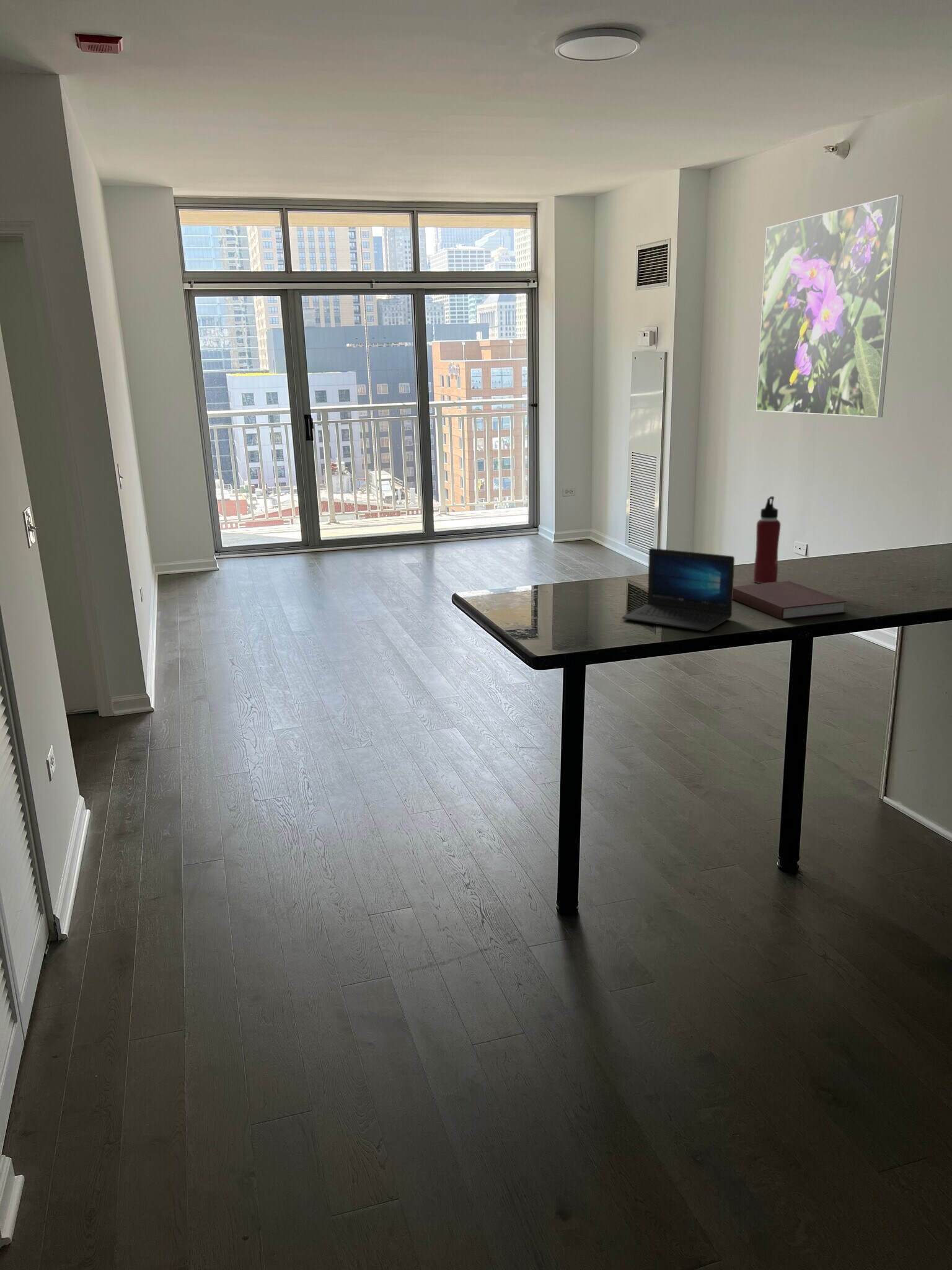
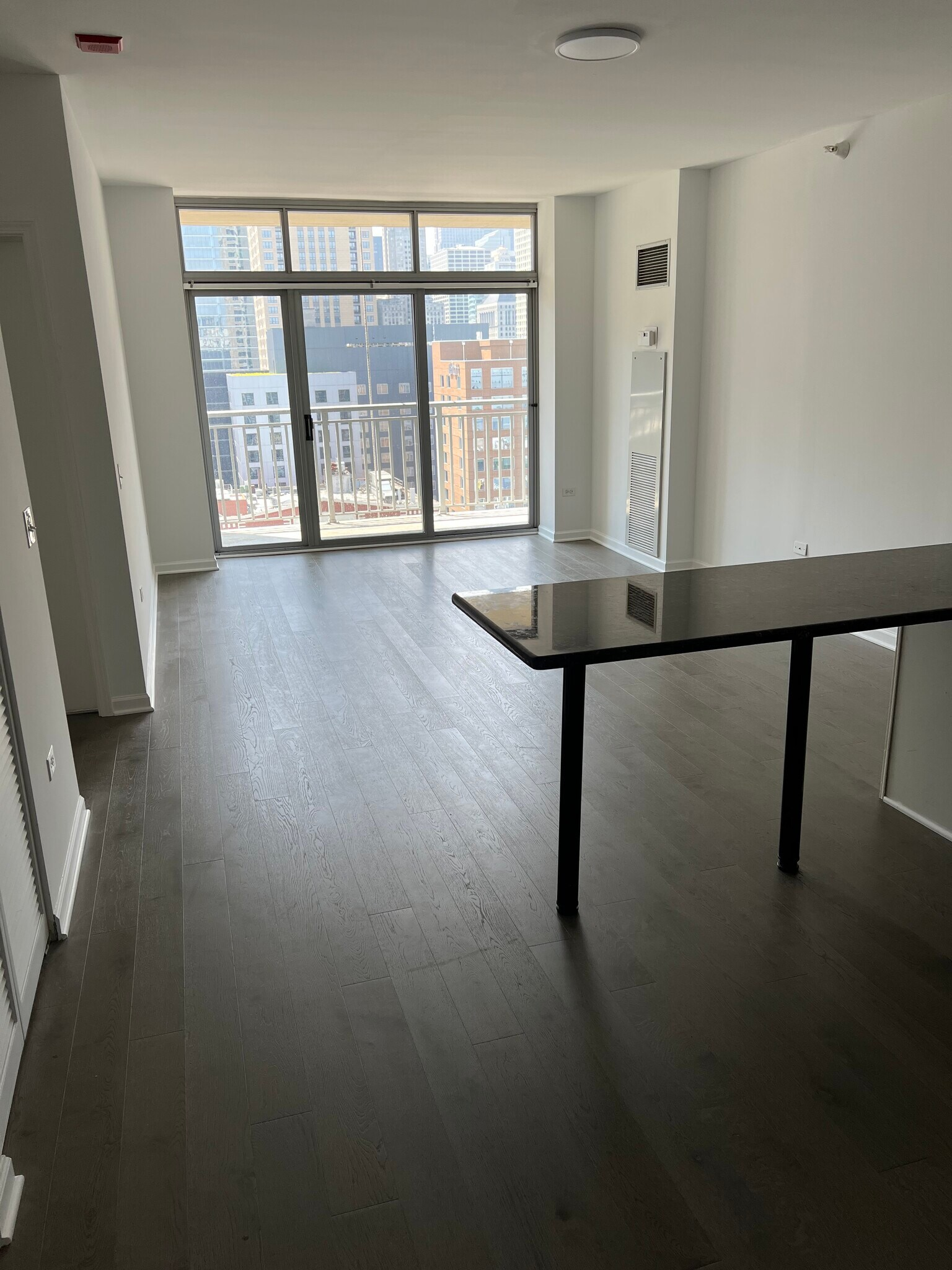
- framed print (821, 316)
- notebook (785, 599)
- laptop (677, 588)
- water bottle (767, 540)
